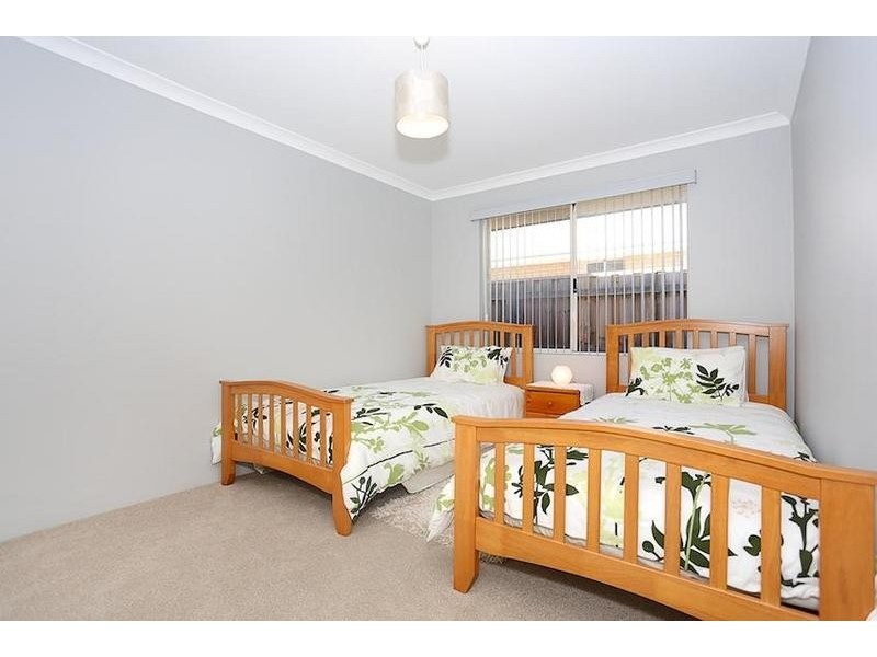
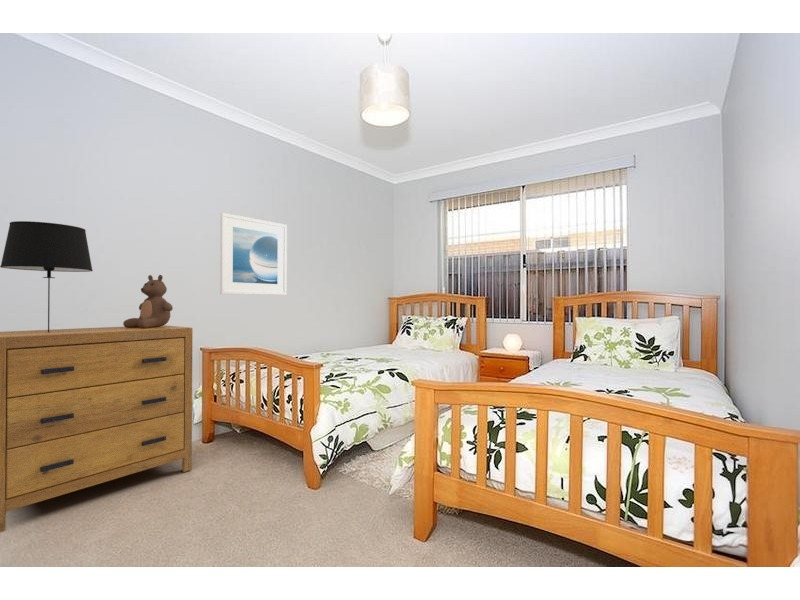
+ teddy bear (148, 300)
+ table lamp (48, 279)
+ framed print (255, 256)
+ dresser (95, 408)
